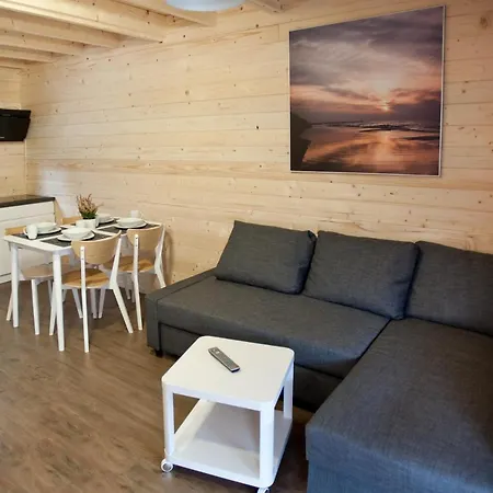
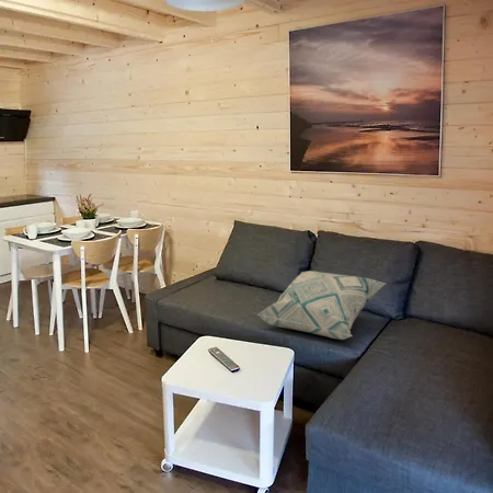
+ decorative pillow (322, 301)
